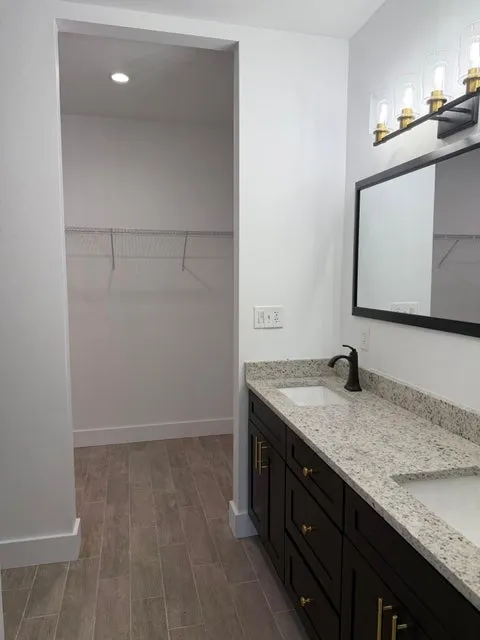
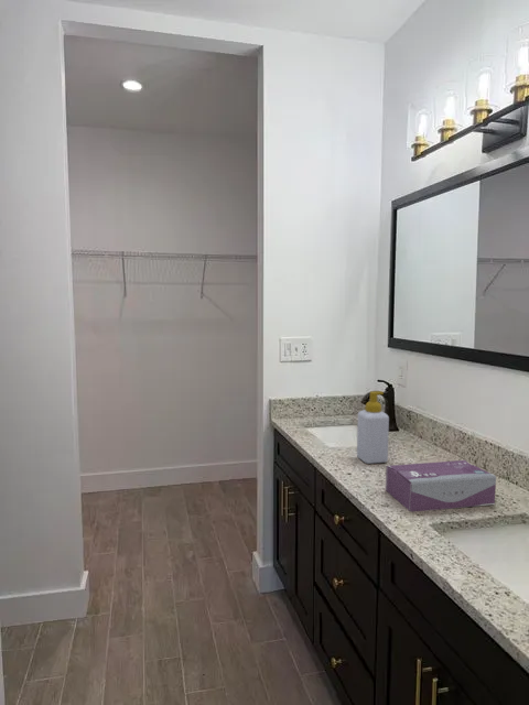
+ soap bottle (373, 425)
+ tissue box (439, 482)
